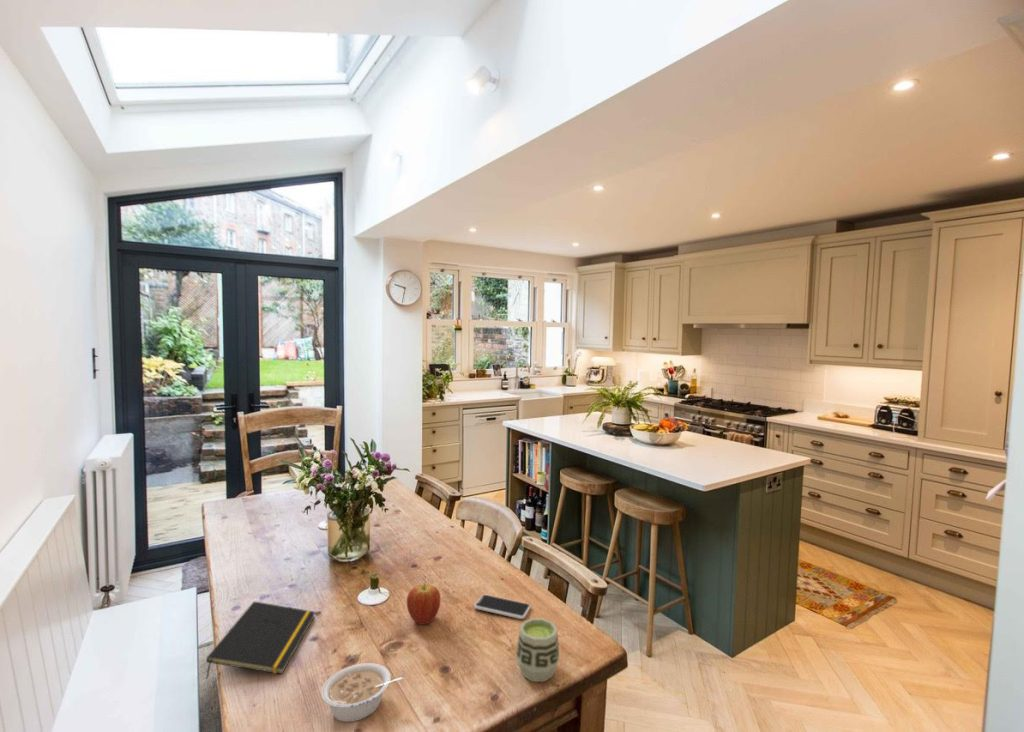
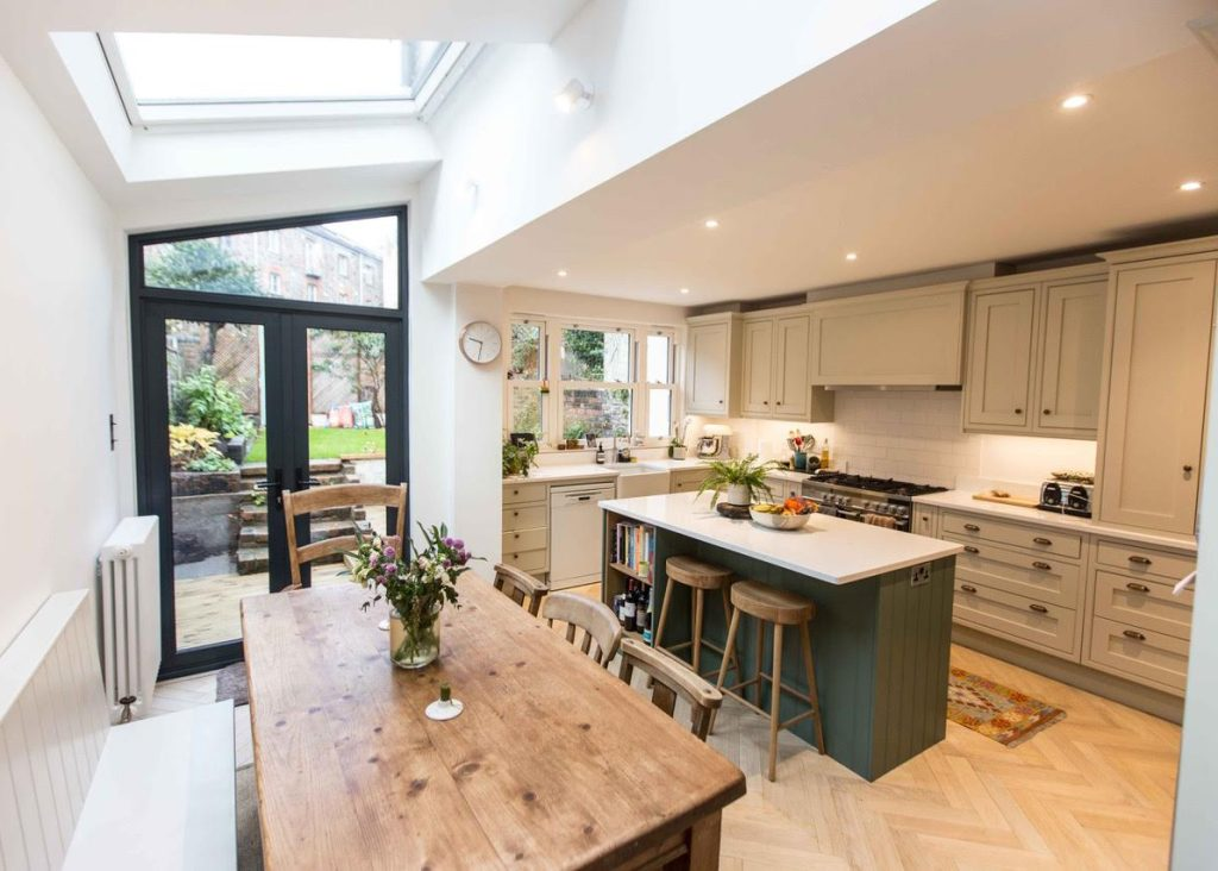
- fruit (423, 602)
- notepad (266, 634)
- legume (359, 691)
- smartphone (502, 606)
- cup (538, 649)
